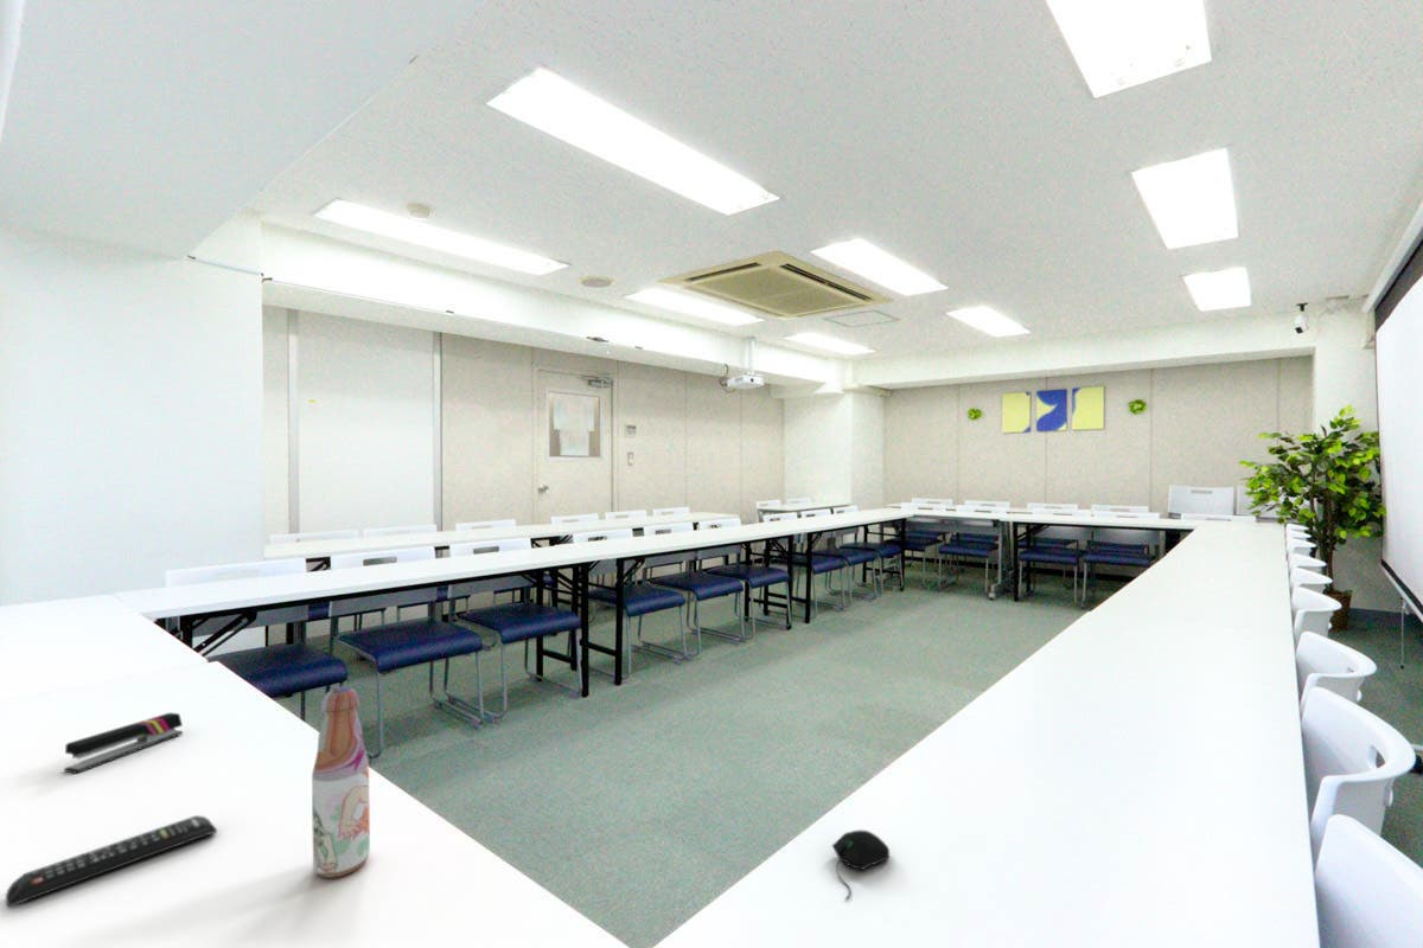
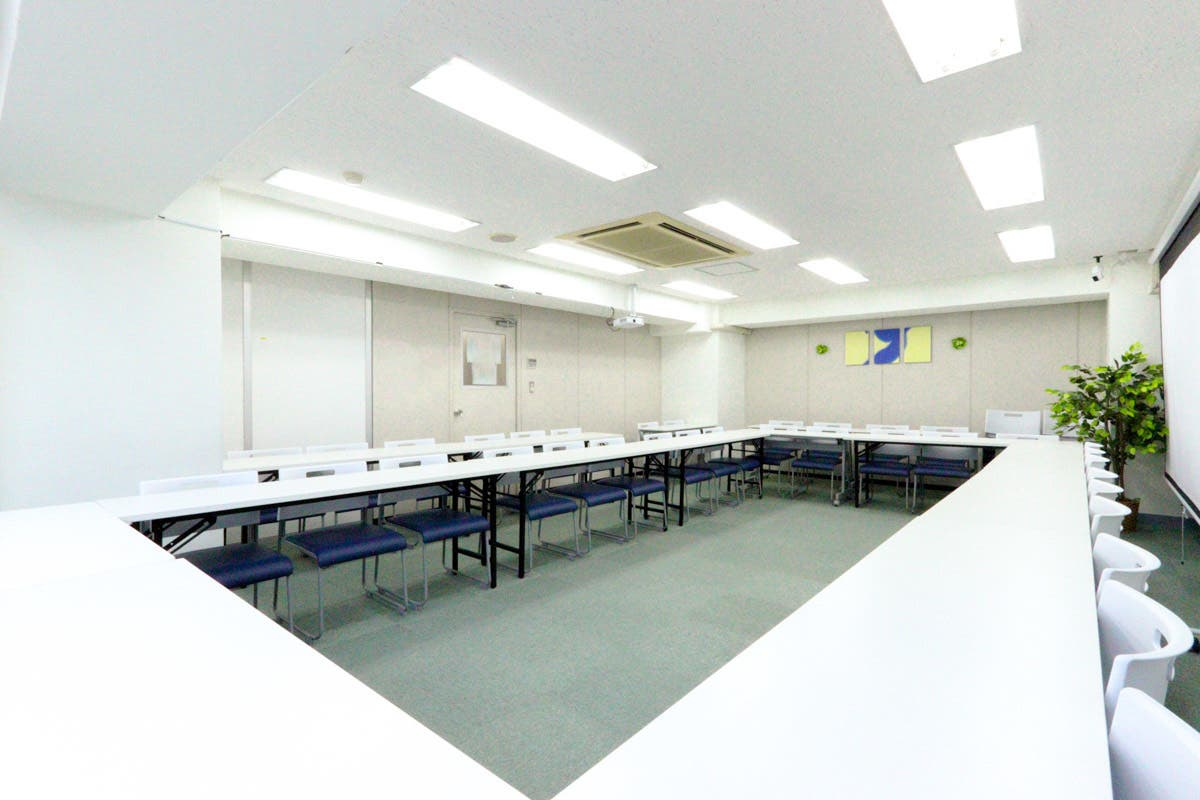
- computer mouse (856, 854)
- bottle (340, 777)
- remote control (120, 854)
- stapler (127, 738)
